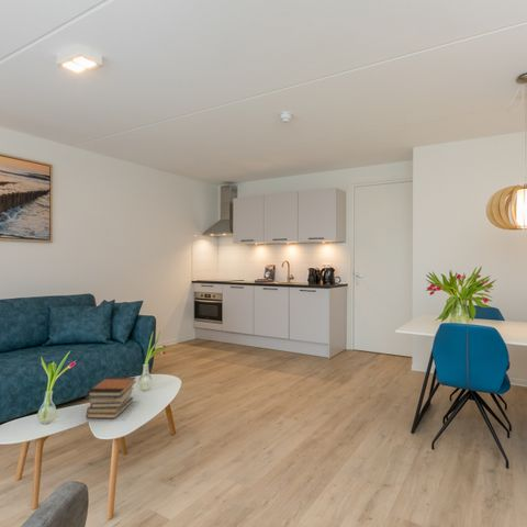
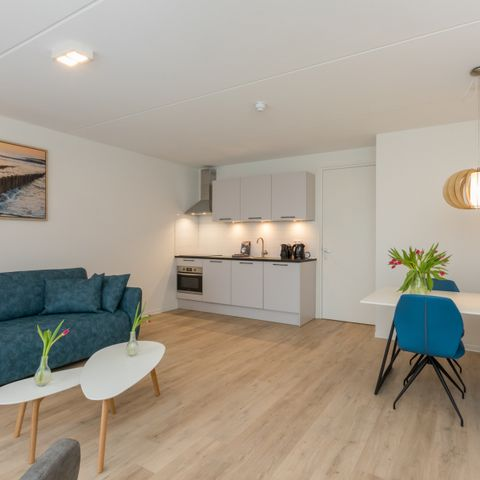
- book stack (112, 396)
